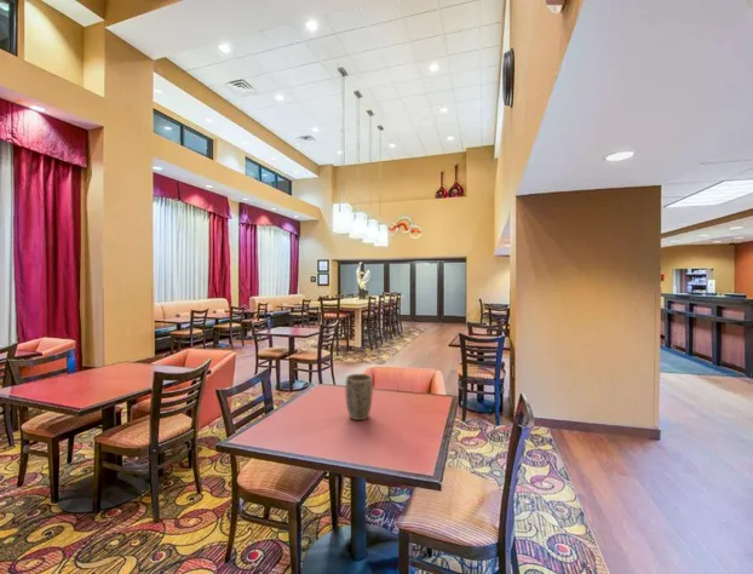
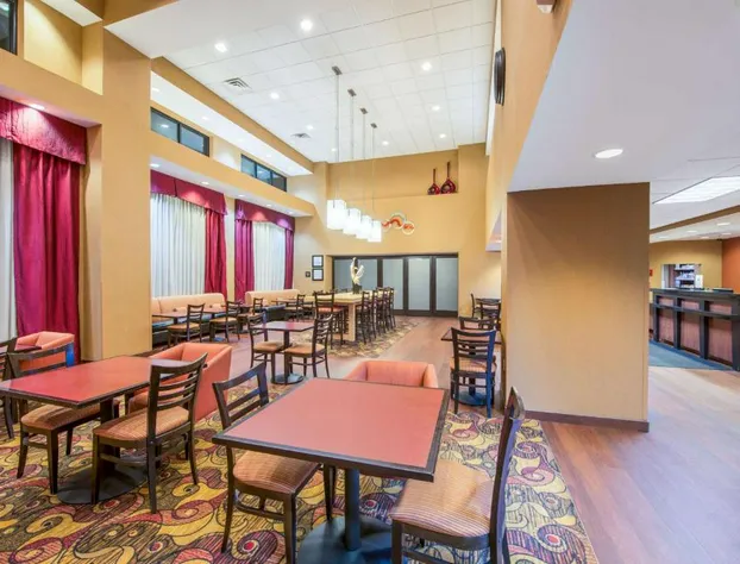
- plant pot (358, 396)
